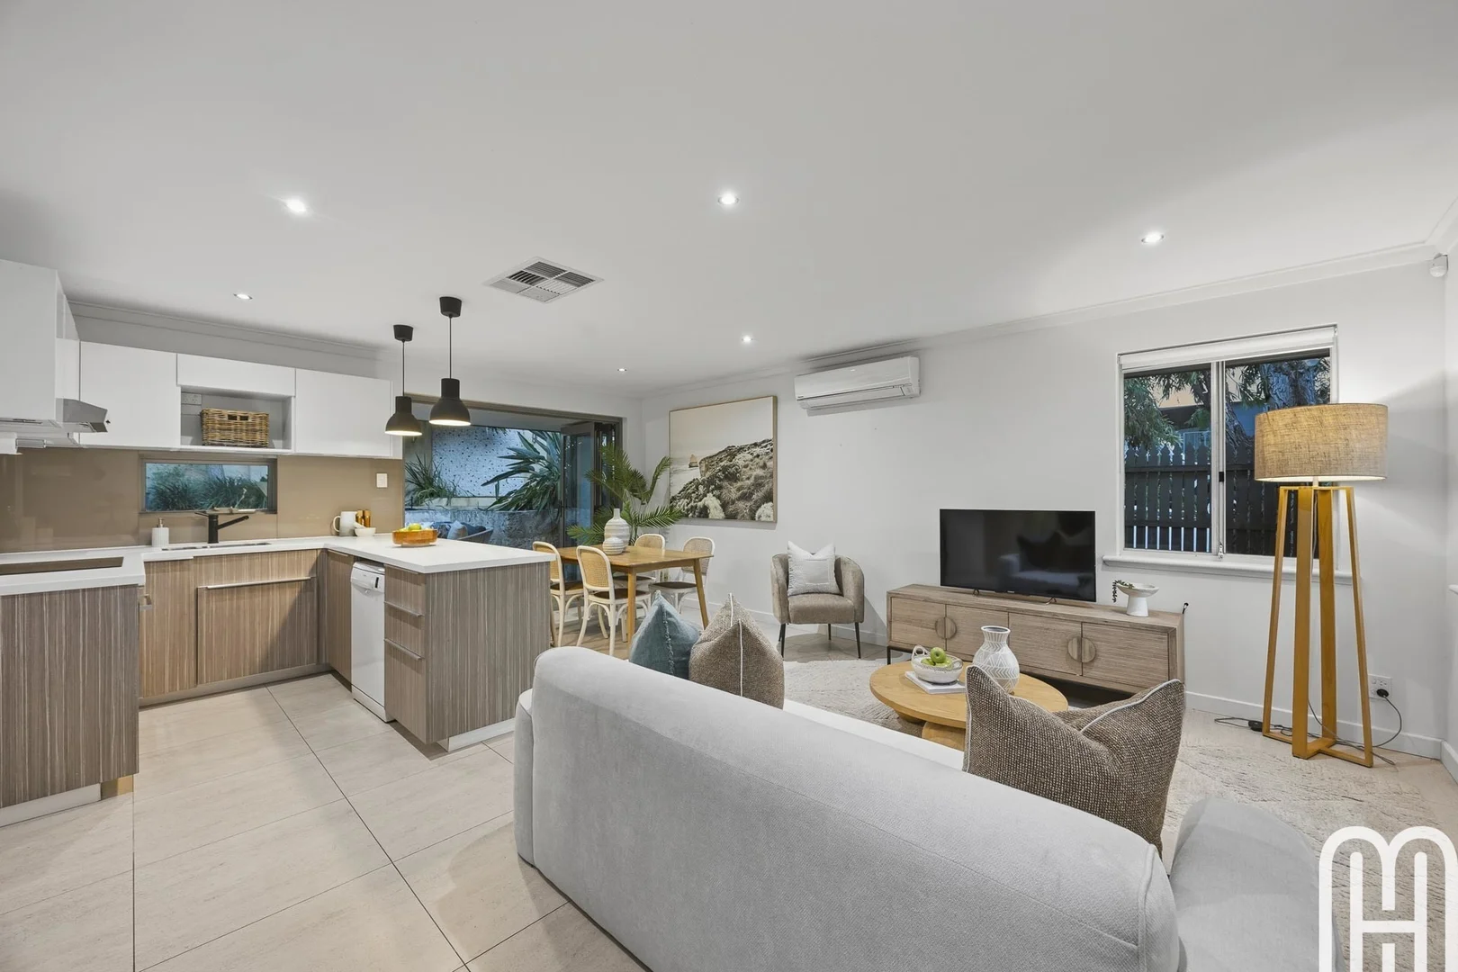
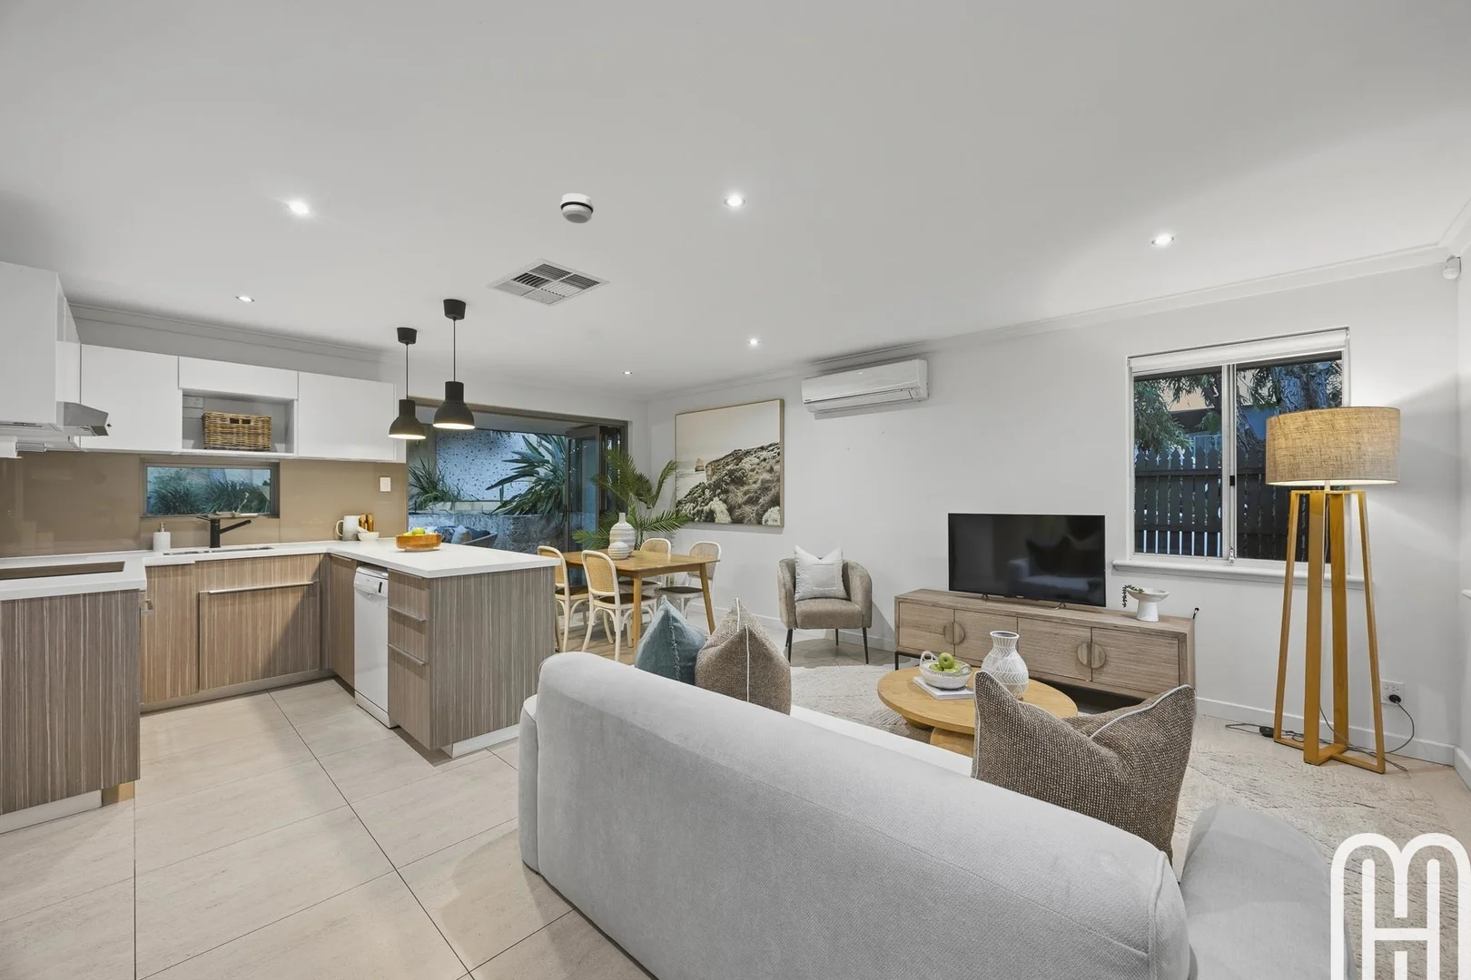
+ smoke detector (577, 209)
